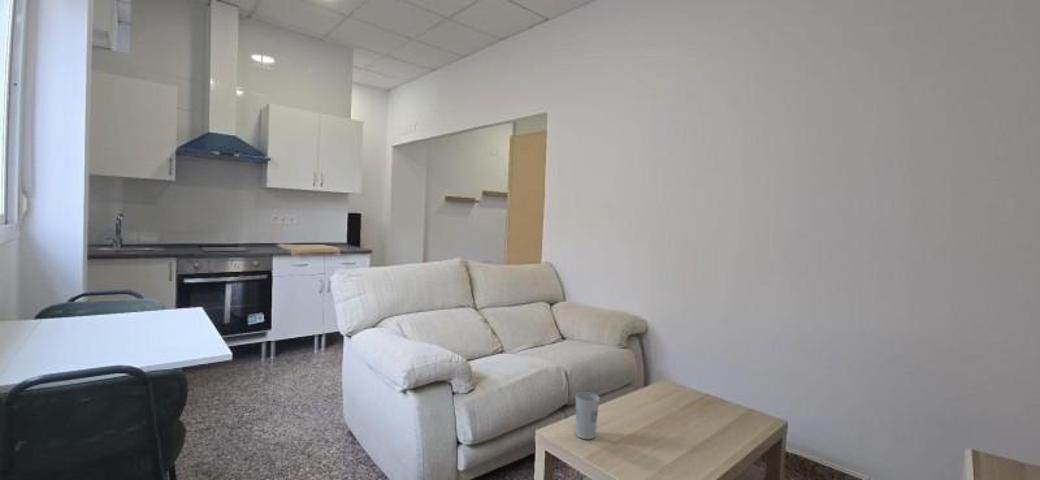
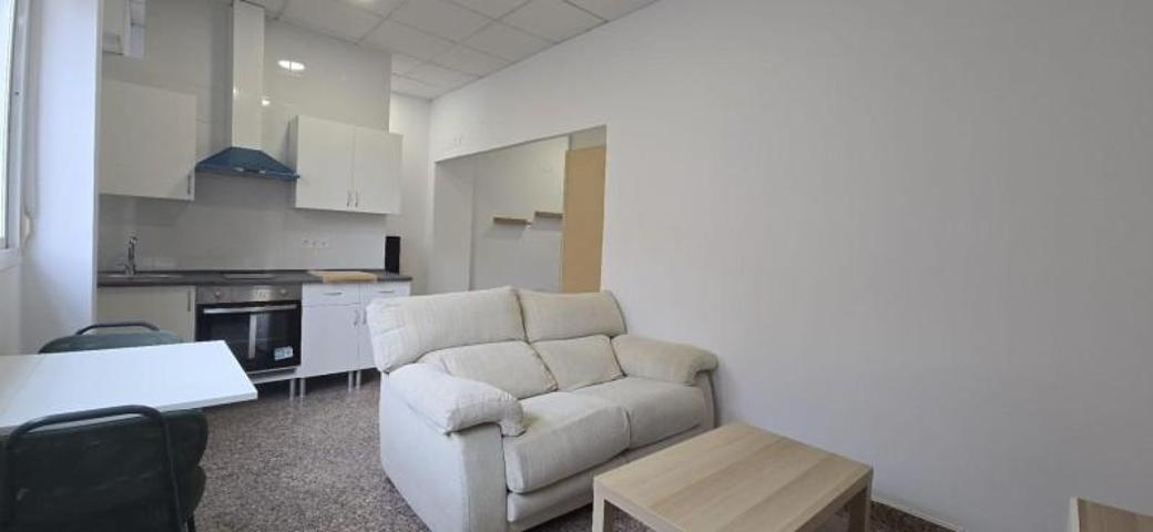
- cup (586, 415)
